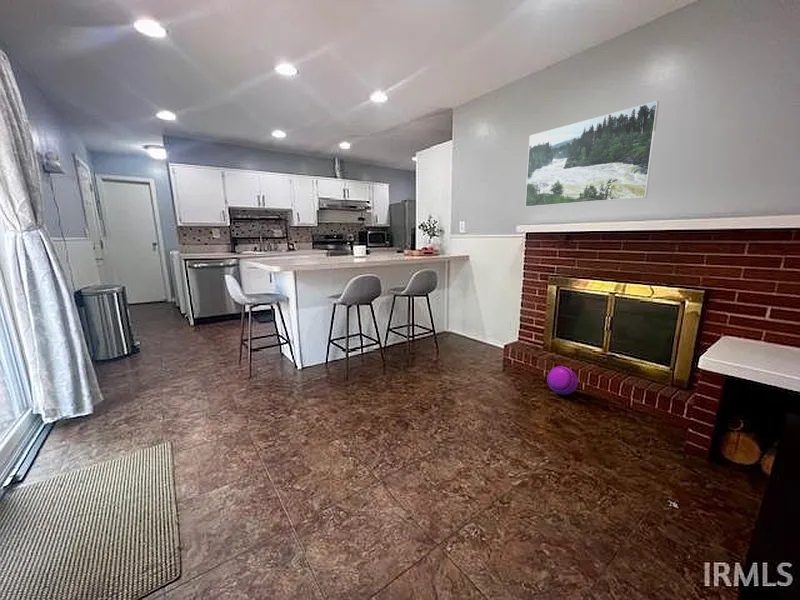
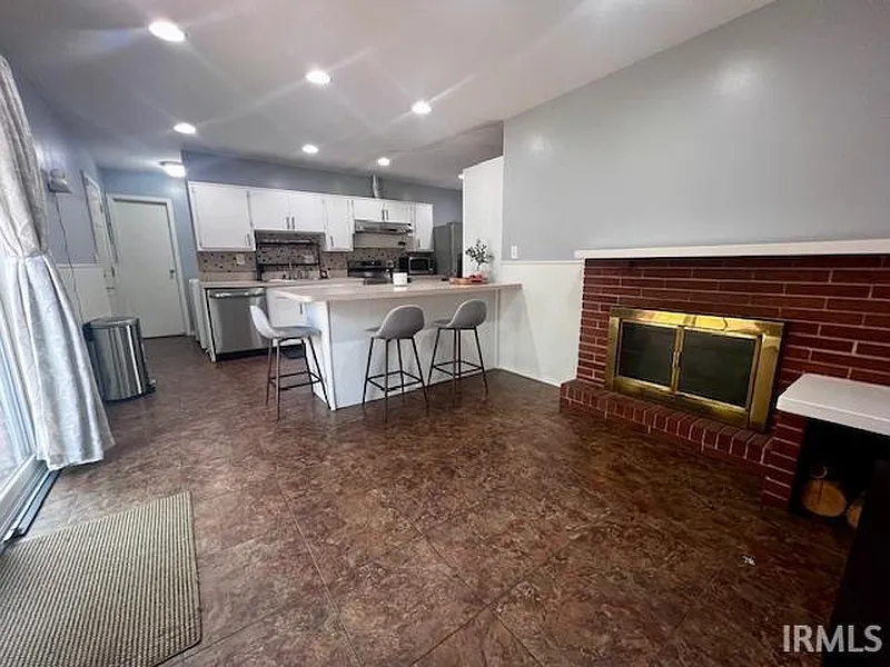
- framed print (581, 162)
- ball (562, 380)
